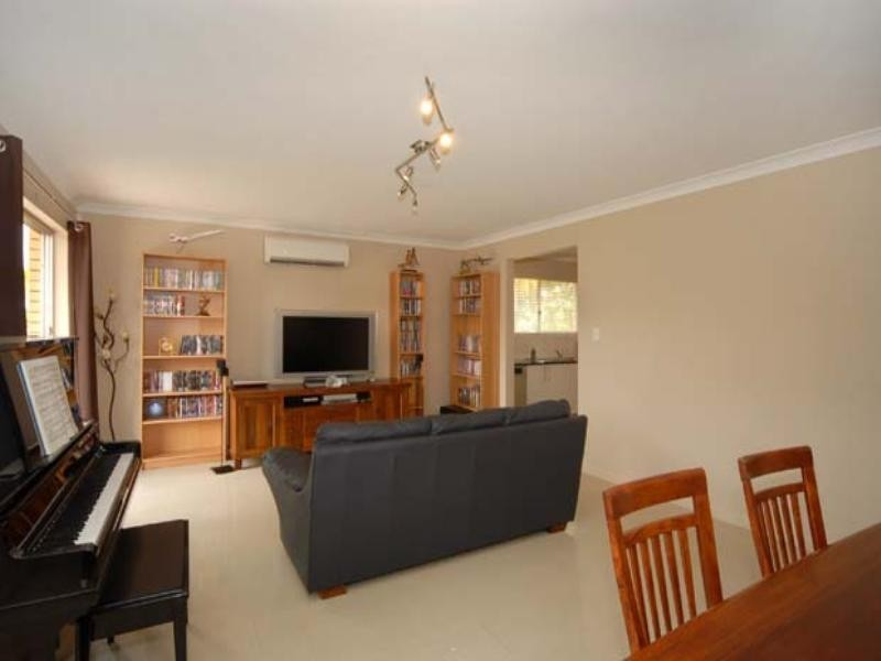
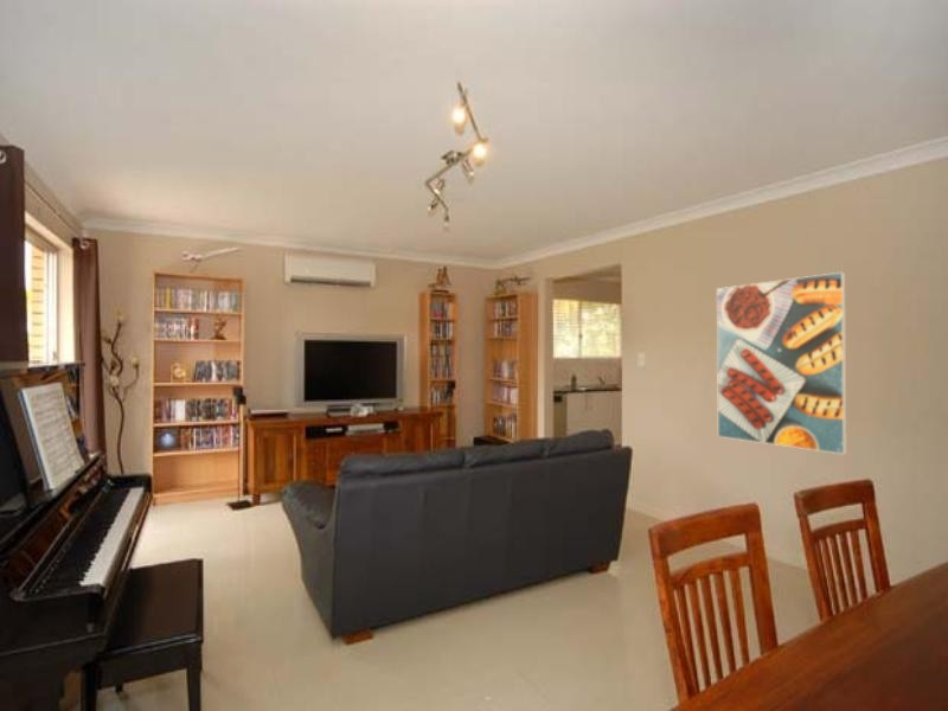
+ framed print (775, 363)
